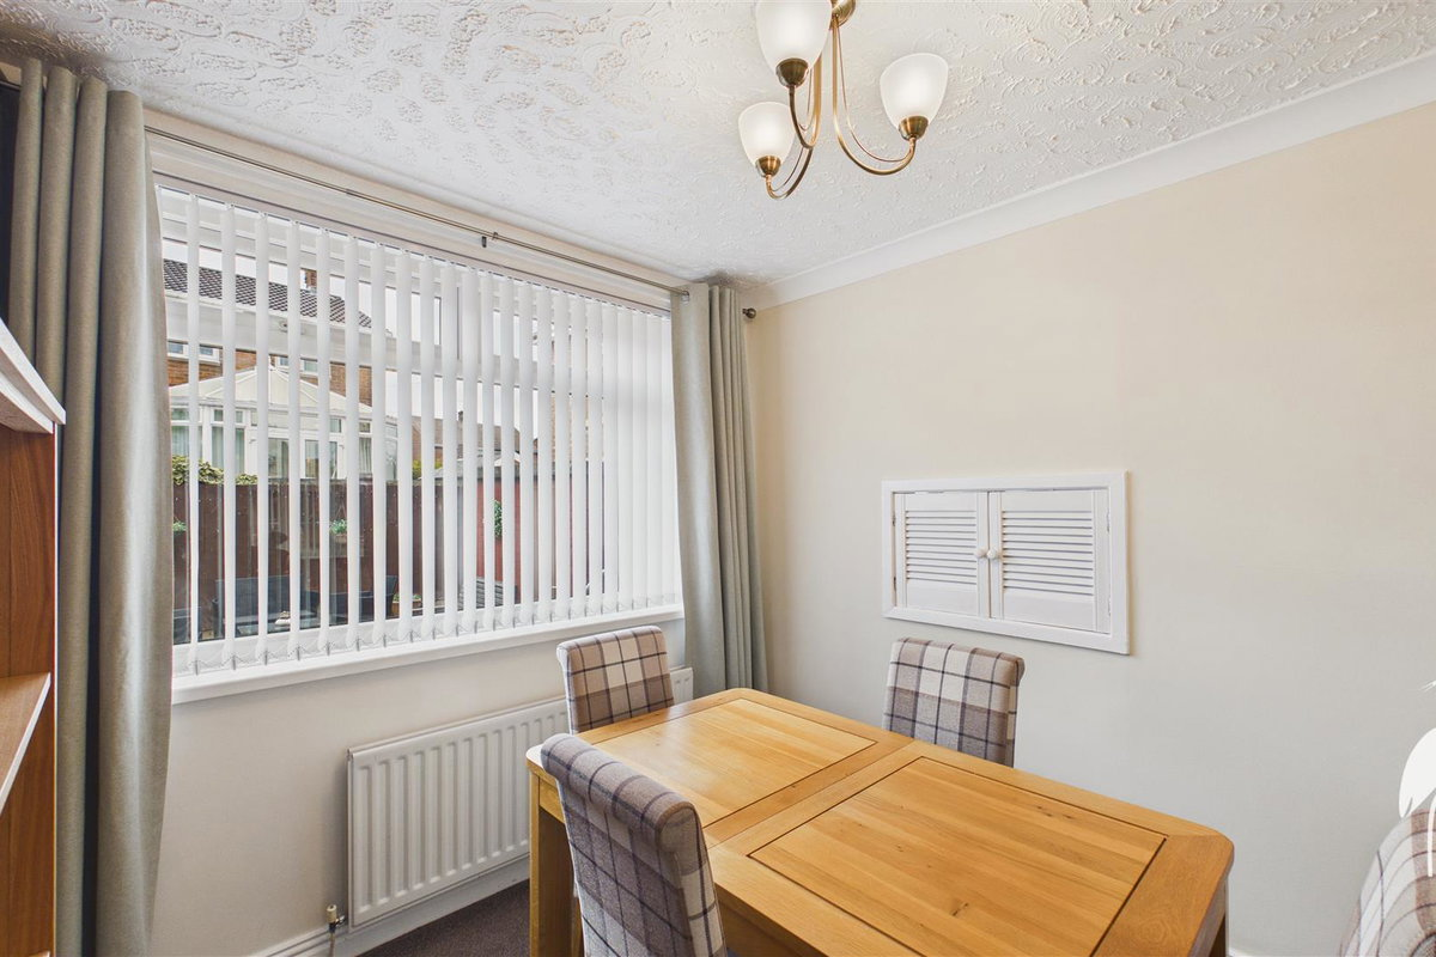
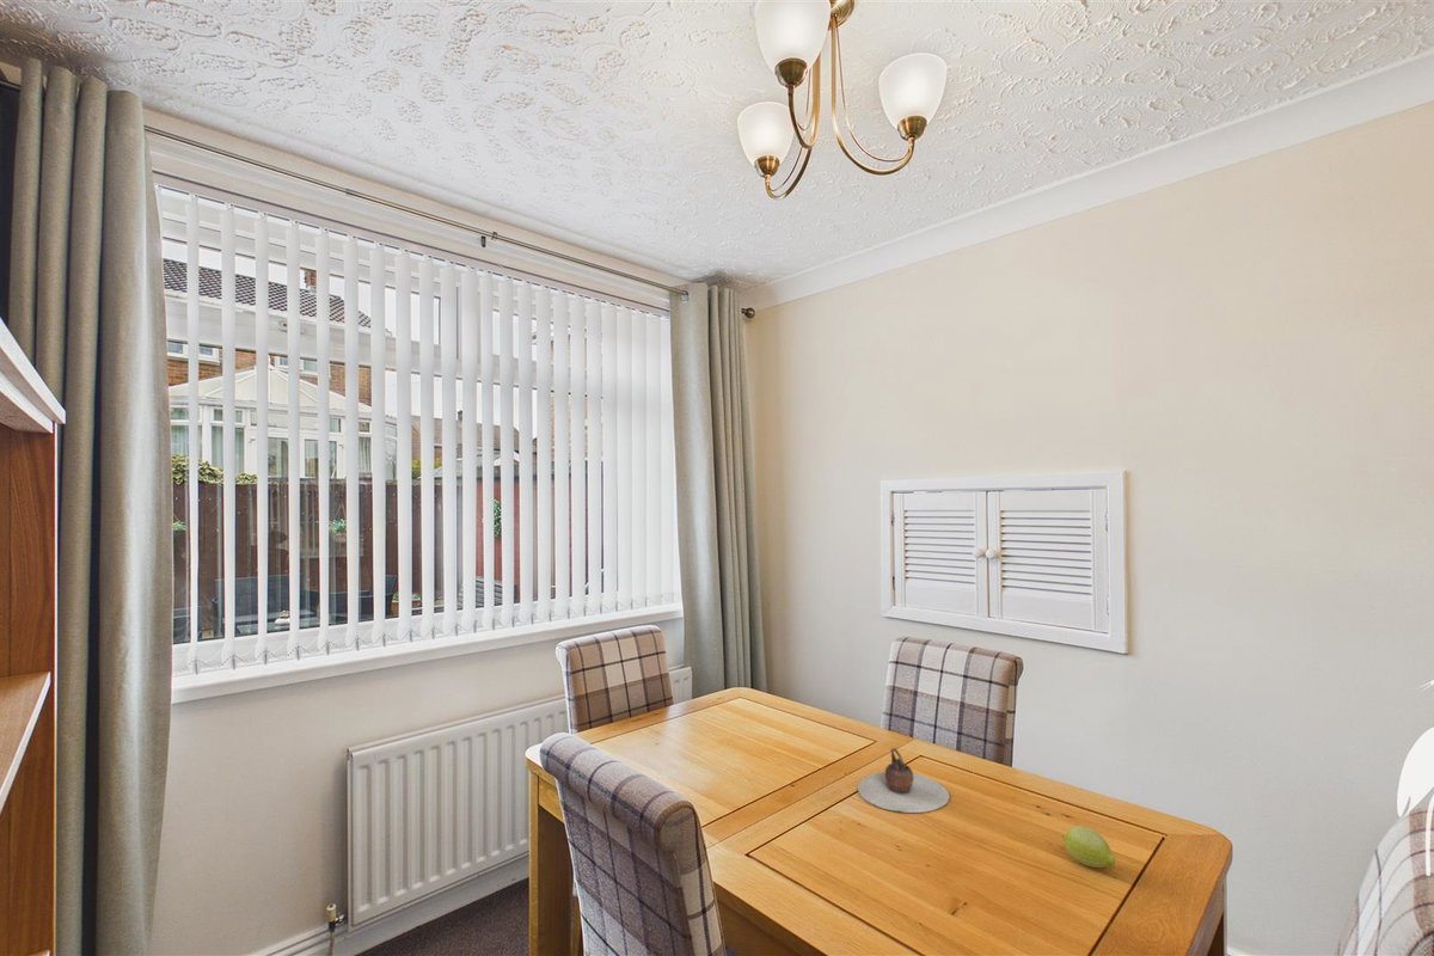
+ fruit (1089, 846)
+ teapot (901, 771)
